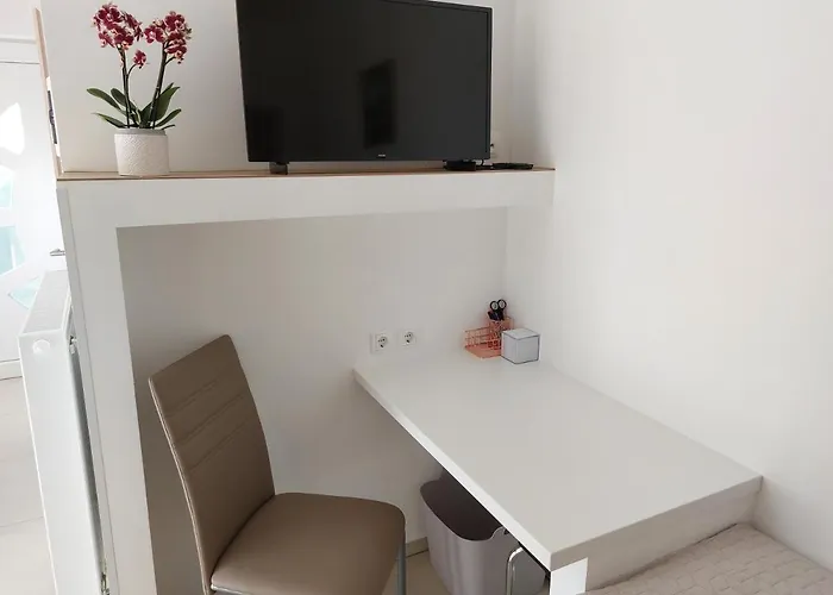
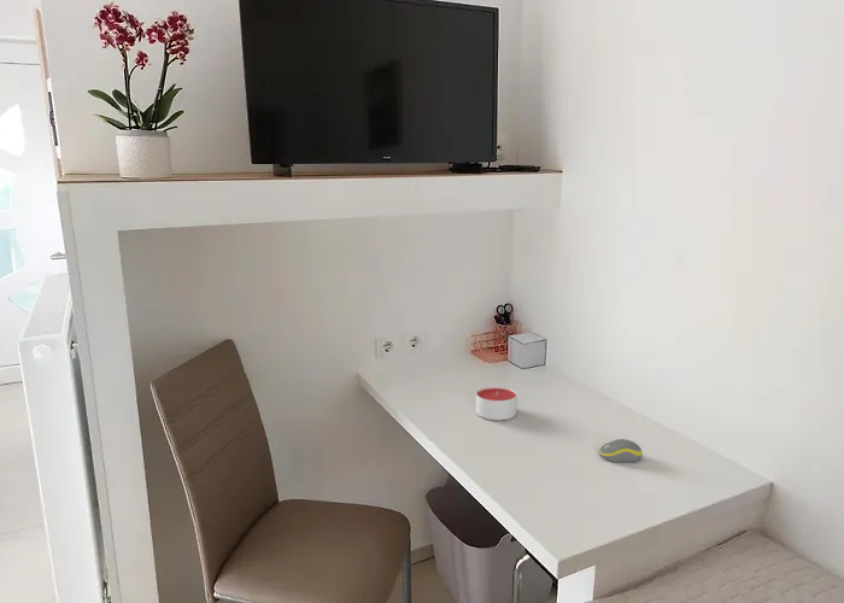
+ computer mouse (620, 449)
+ candle (496, 402)
